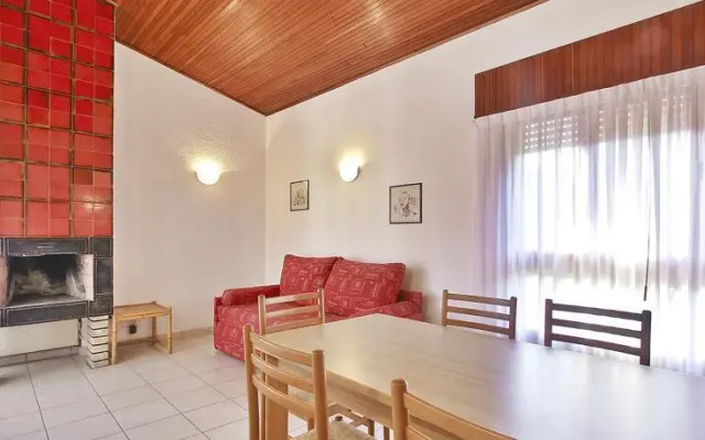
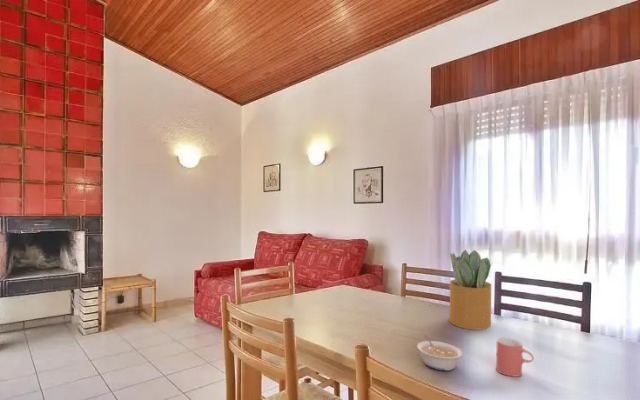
+ potted plant (468, 287)
+ legume (437, 354)
+ cup (514, 358)
